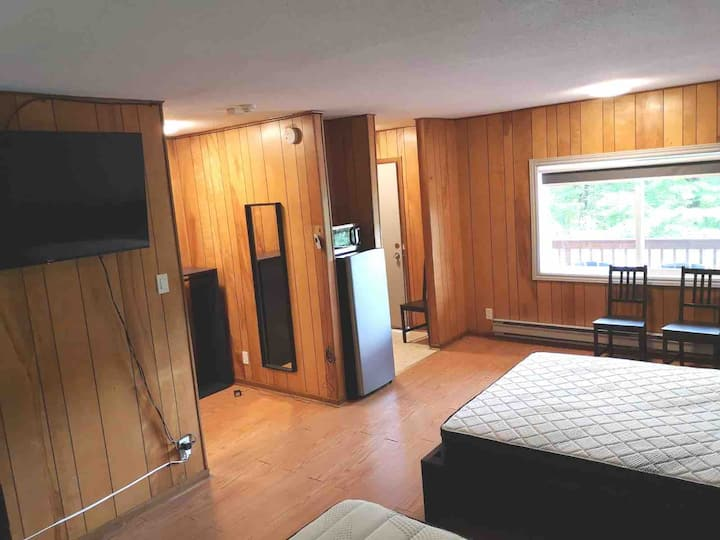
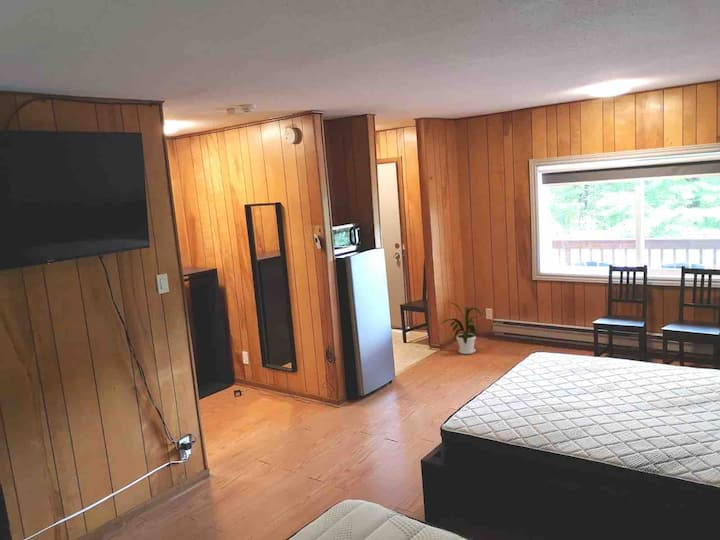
+ house plant (463, 328)
